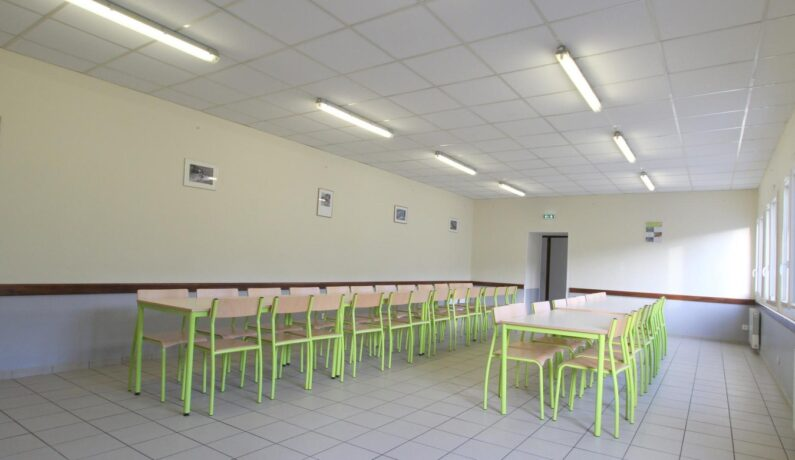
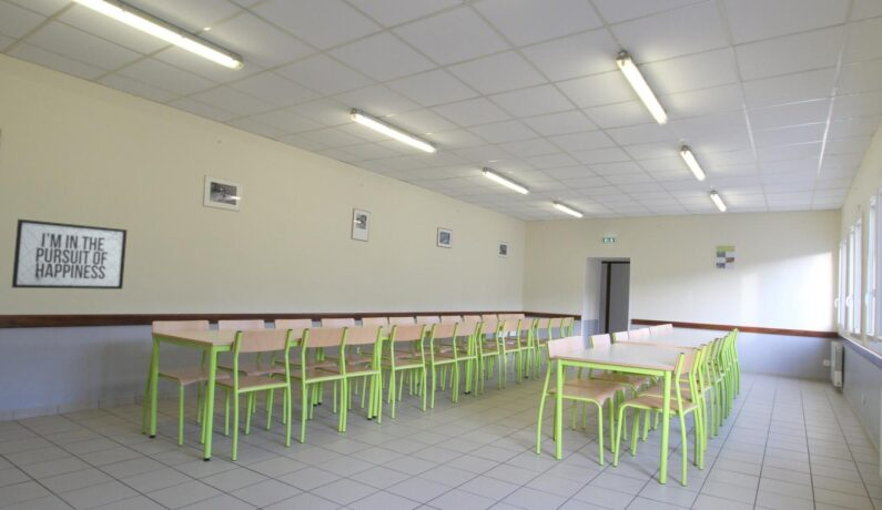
+ mirror (73, 256)
